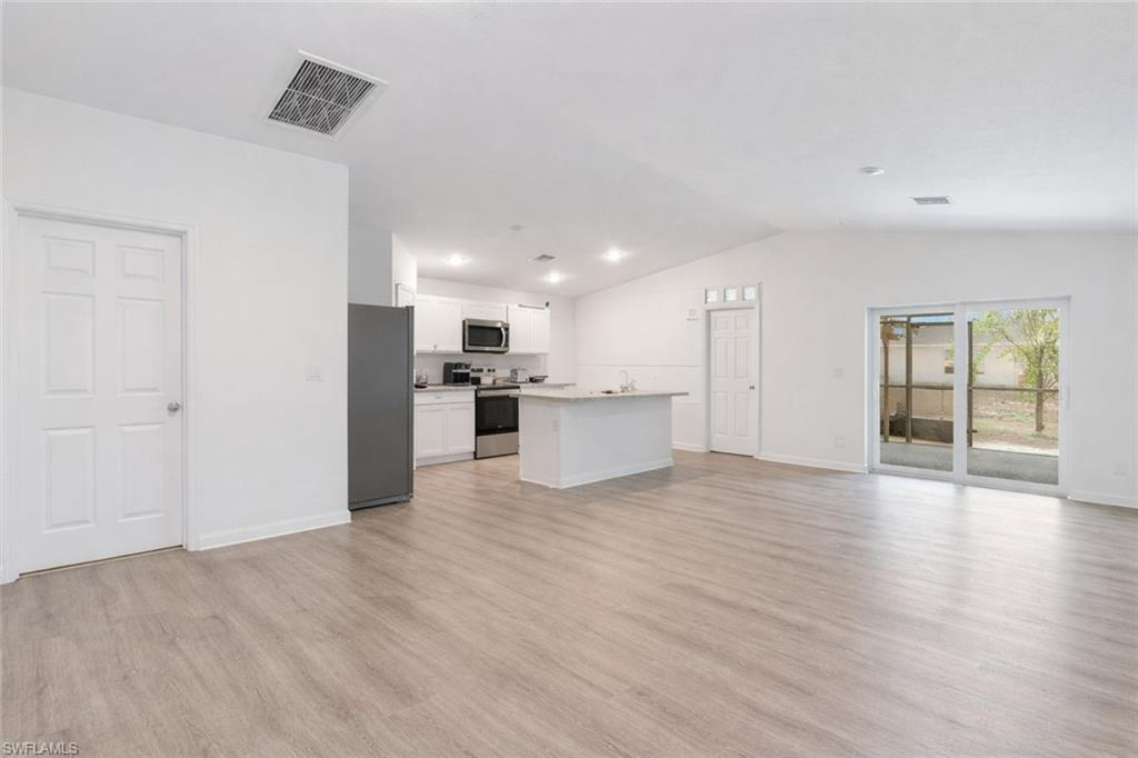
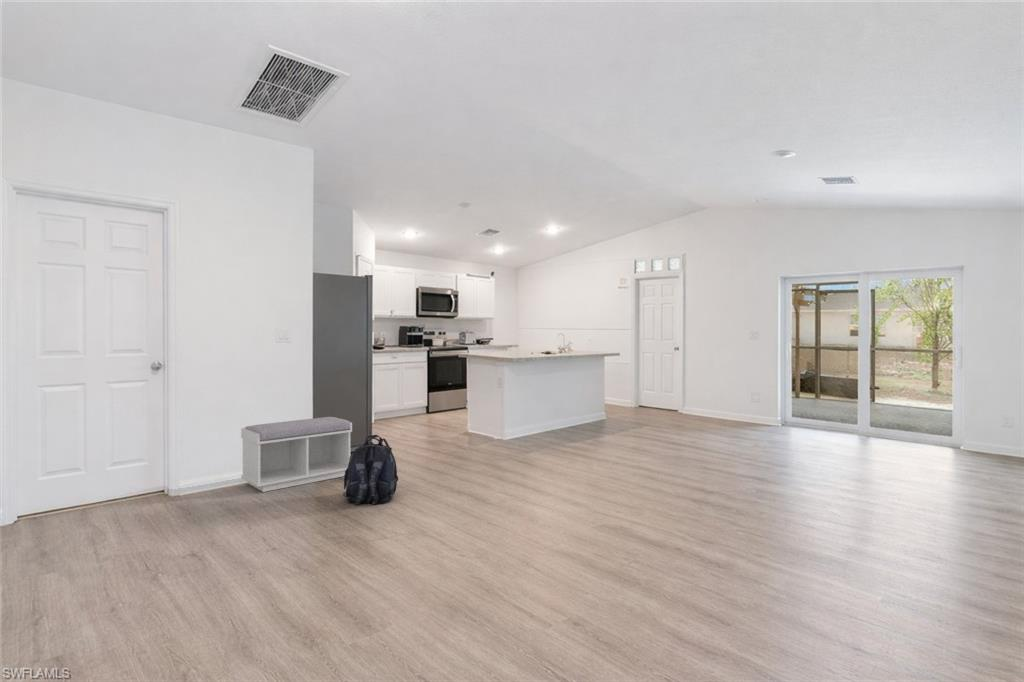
+ bench (298, 450)
+ backpack (371, 466)
